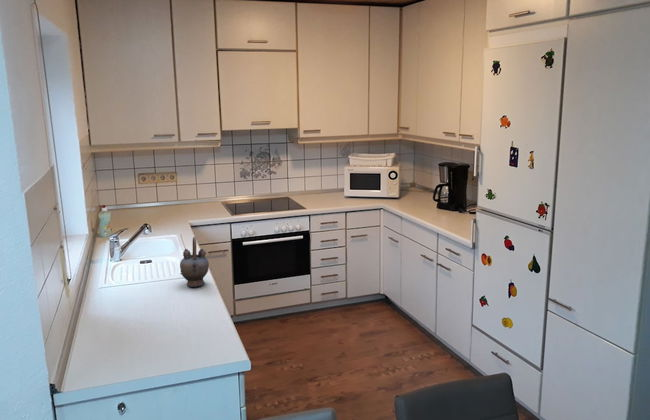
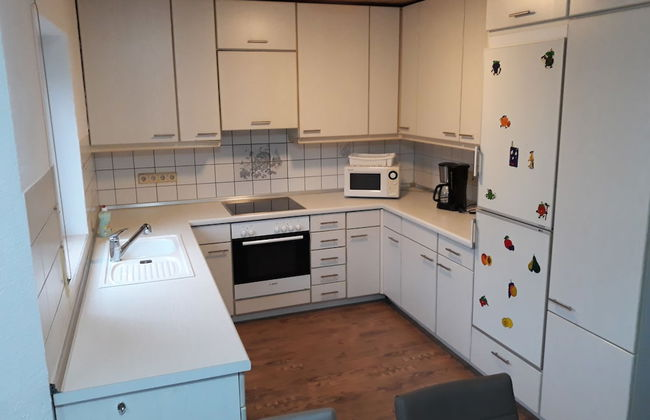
- teapot (194, 261)
